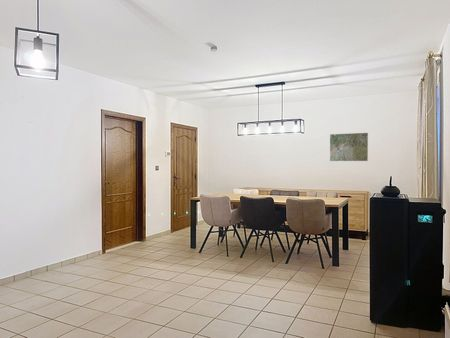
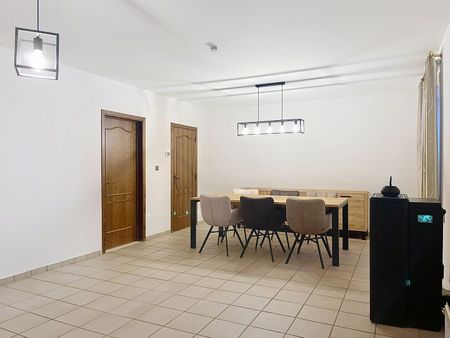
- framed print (348, 147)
